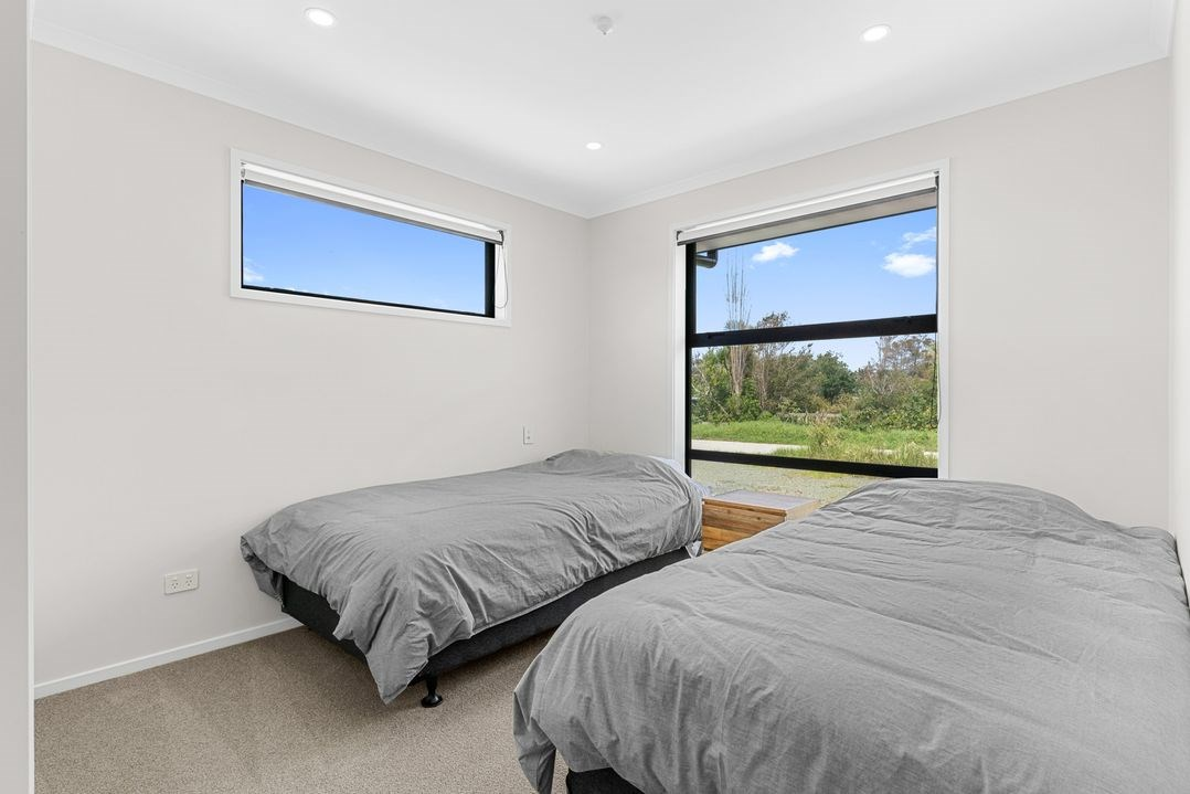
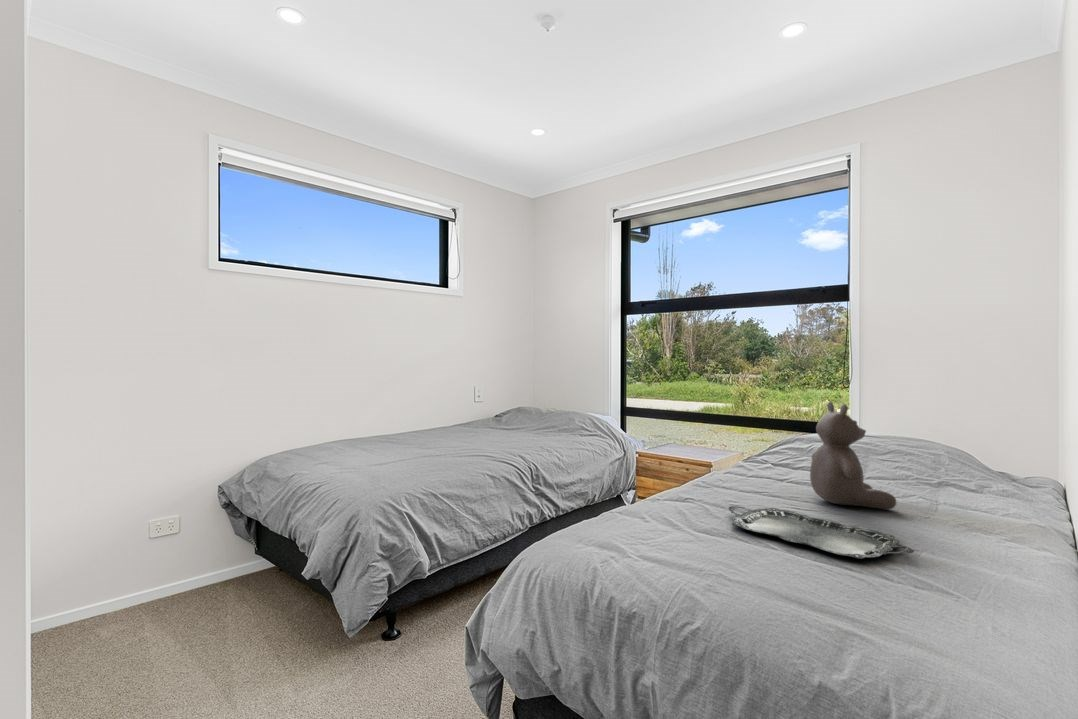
+ teddy bear (850, 453)
+ serving tray (810, 530)
